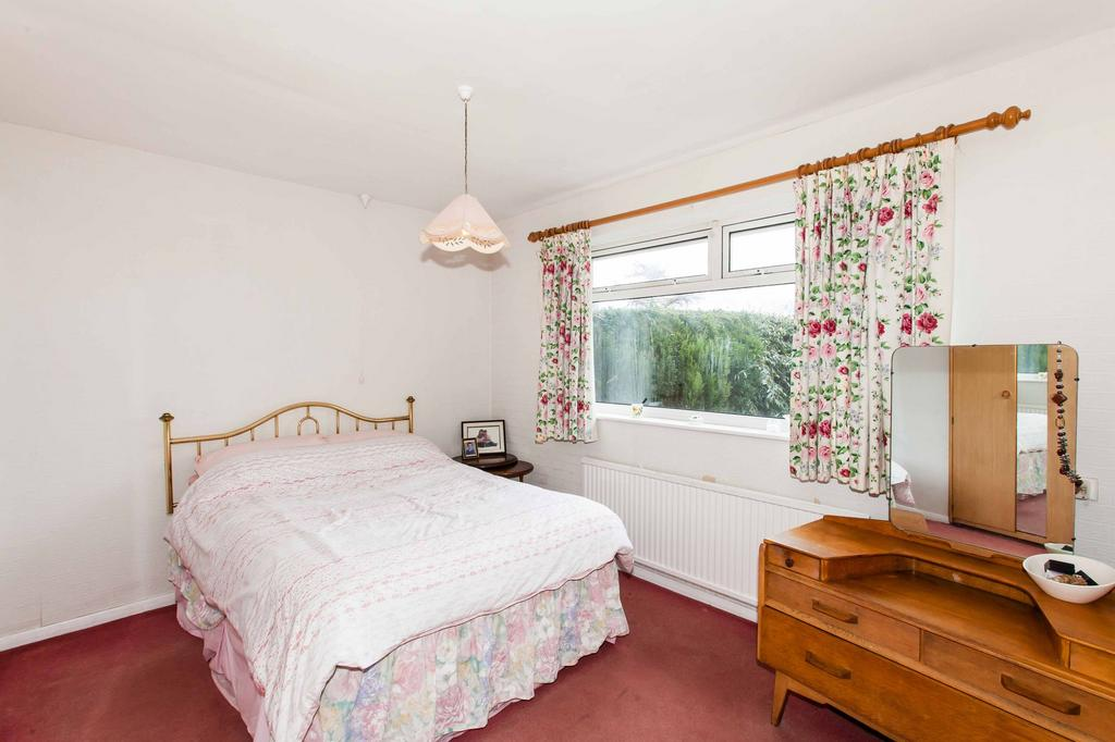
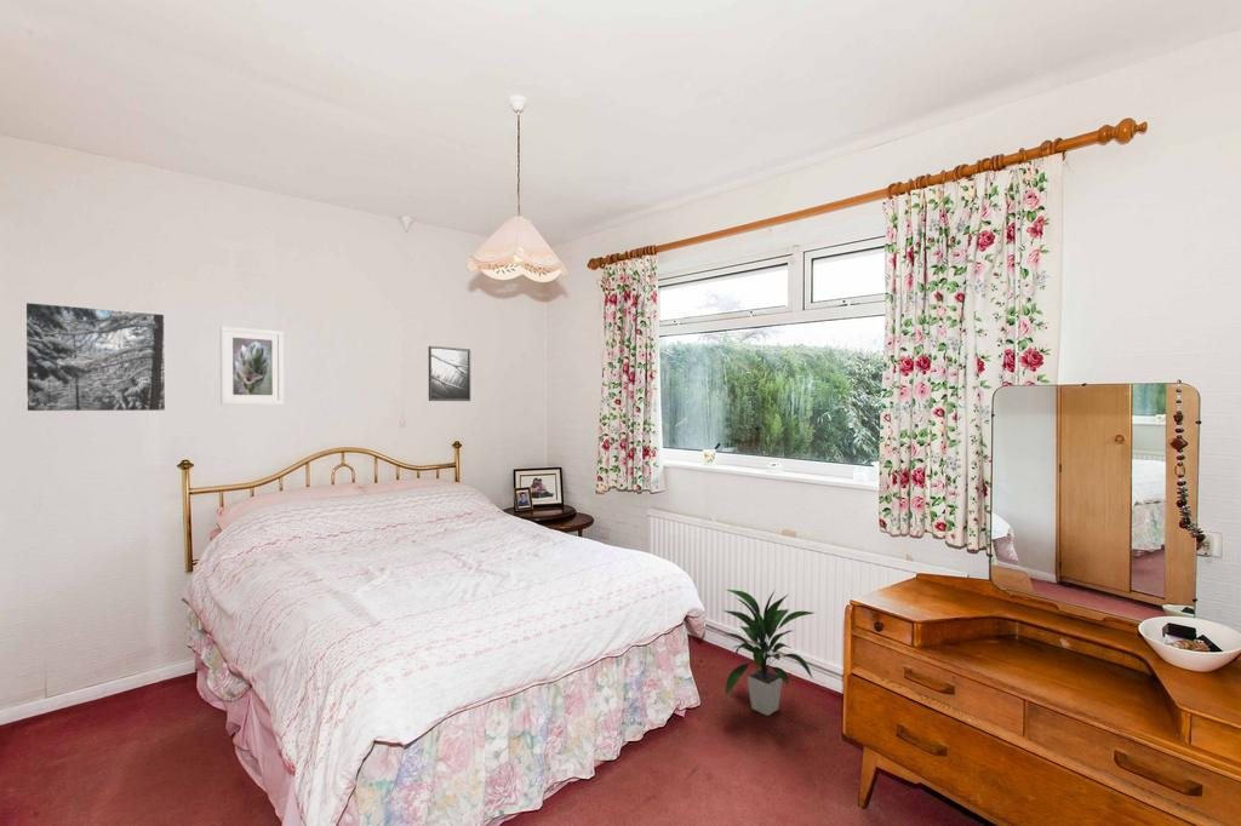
+ indoor plant (760, 647)
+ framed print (450, 374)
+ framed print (252, 366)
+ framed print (99, 360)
